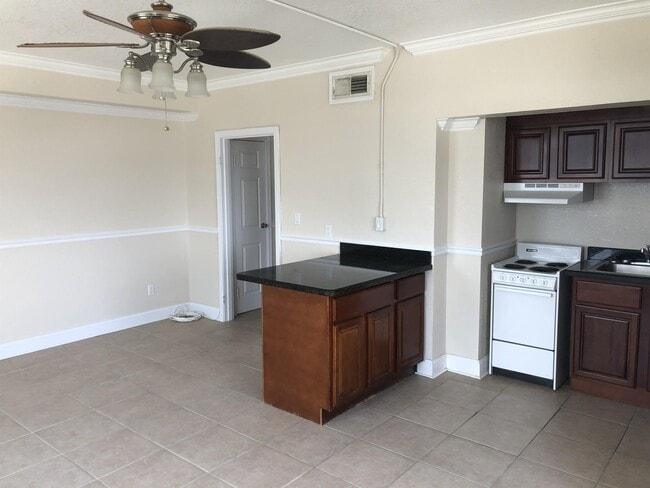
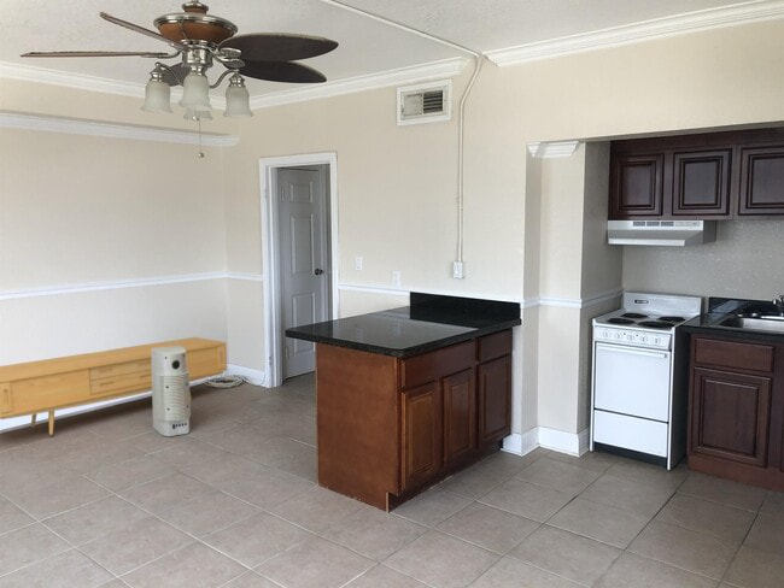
+ air purifier (171, 389)
+ sideboard (113, 383)
